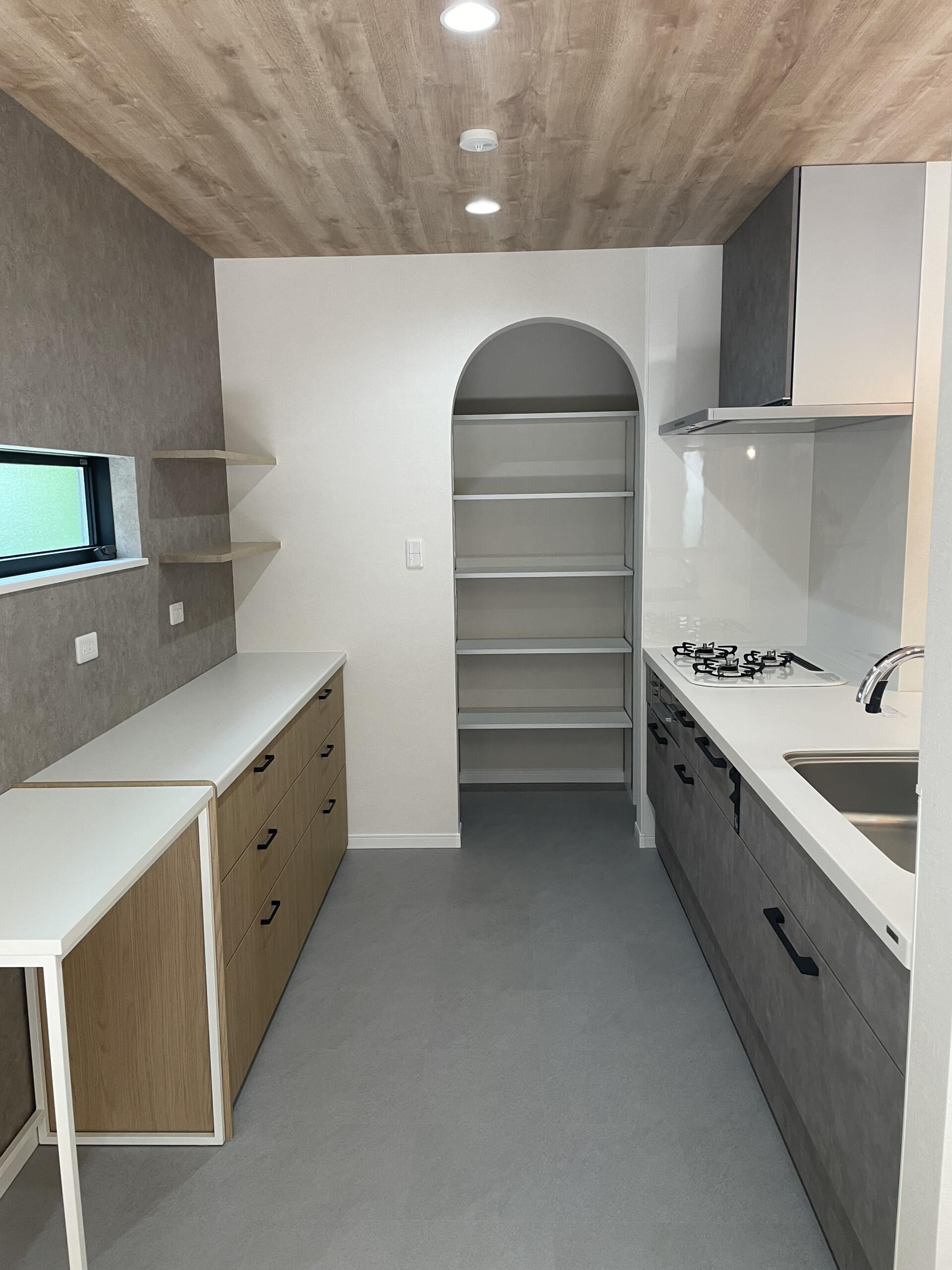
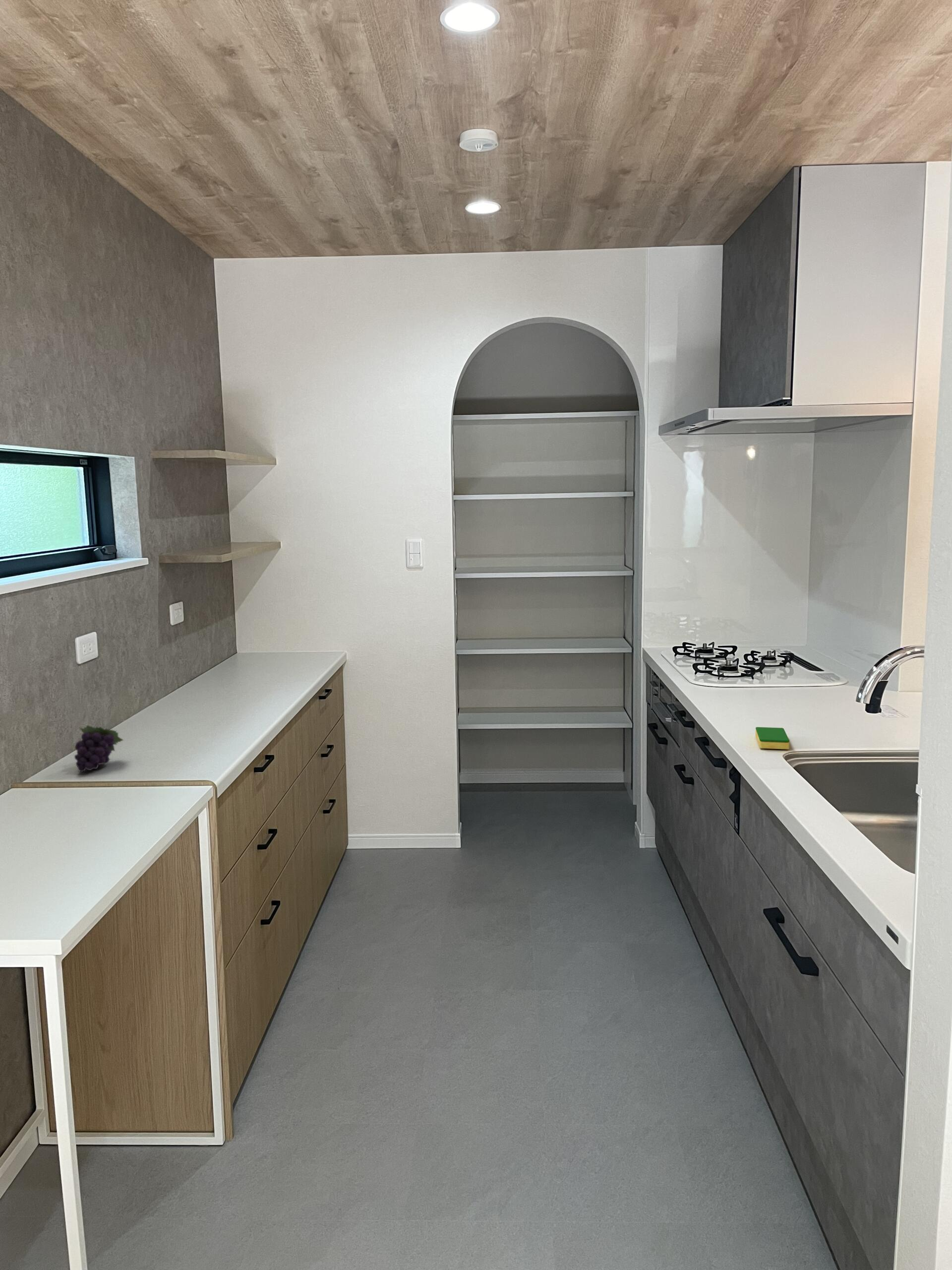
+ fruit (97, 745)
+ dish sponge (772, 738)
